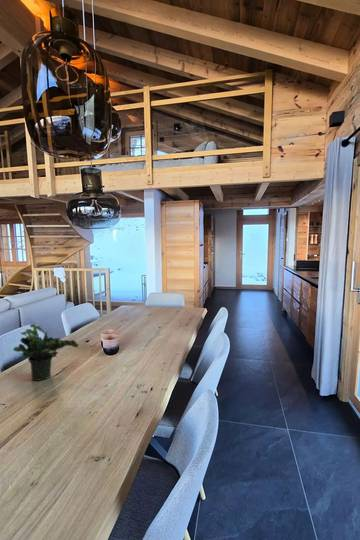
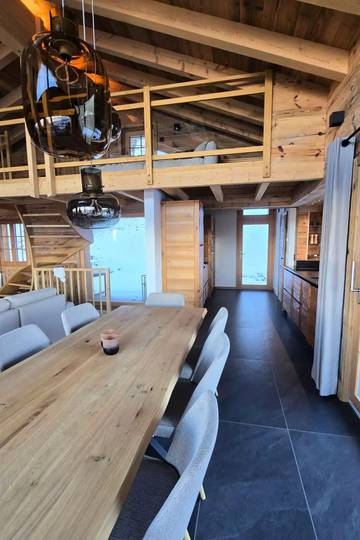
- potted plant (45, 350)
